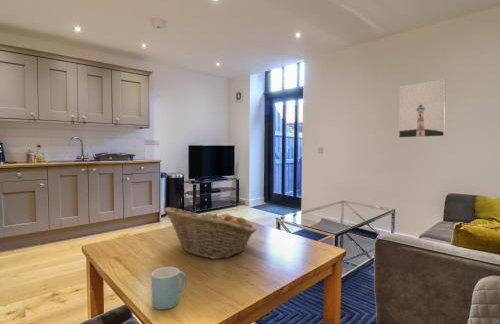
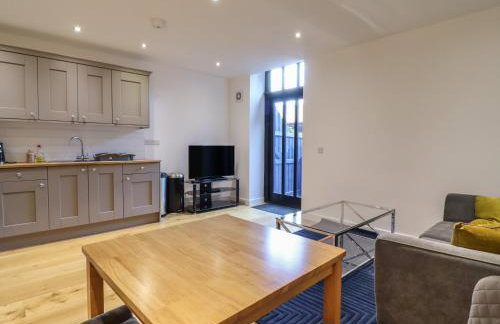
- mug (170, 285)
- fruit basket (209, 227)
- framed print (421, 110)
